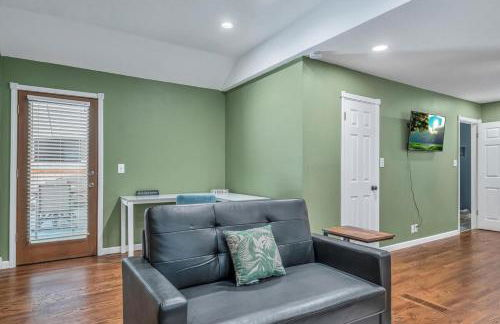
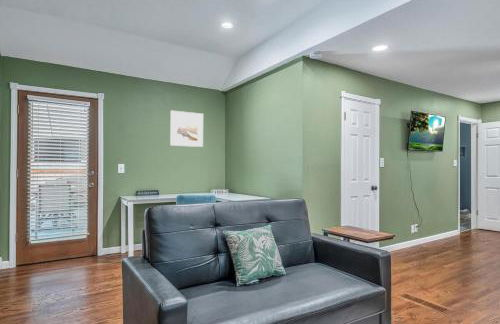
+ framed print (187, 129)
